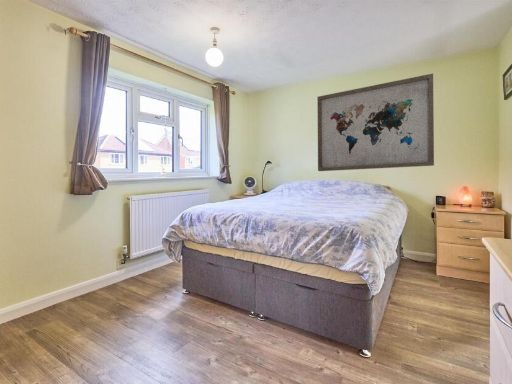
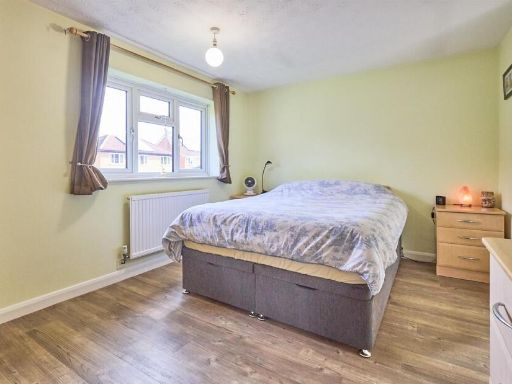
- wall art (370, 127)
